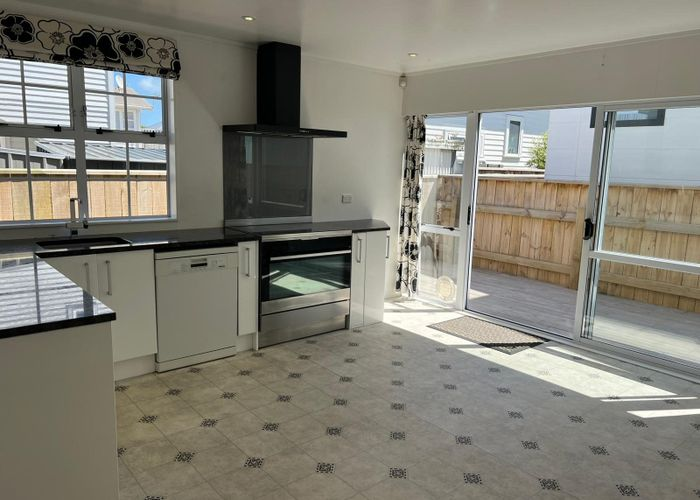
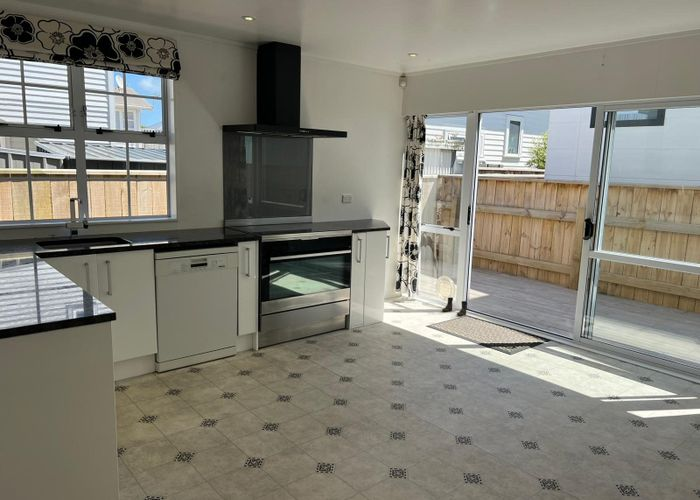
+ boots (452, 306)
